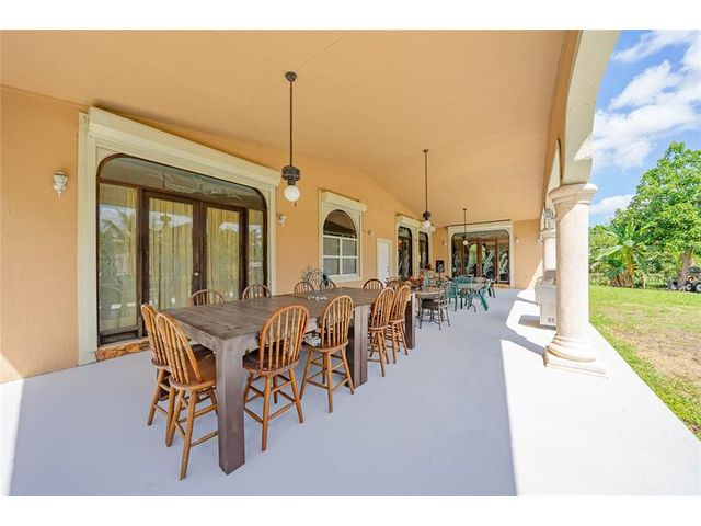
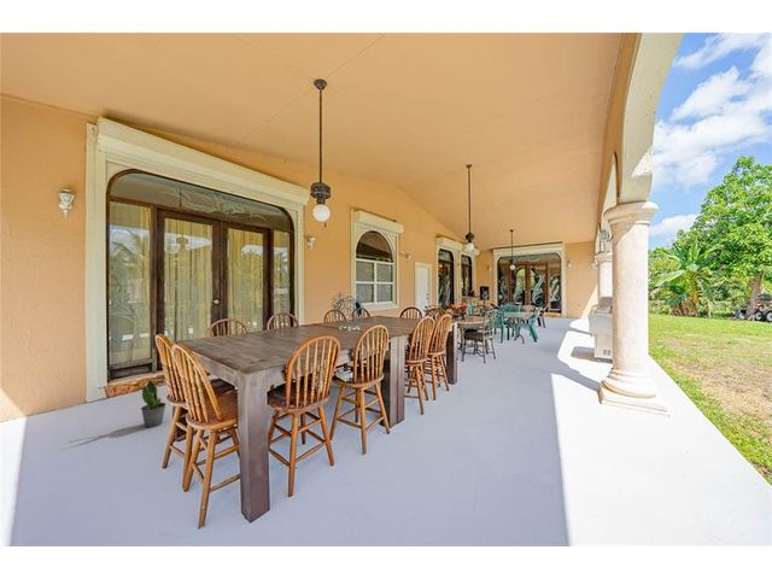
+ potted plant (153, 402)
